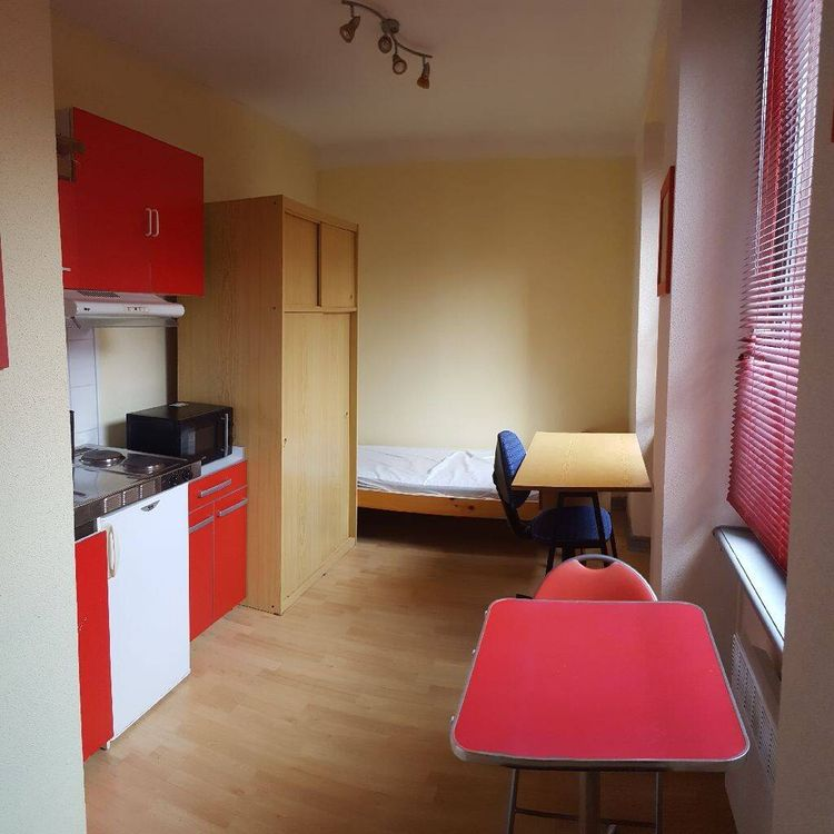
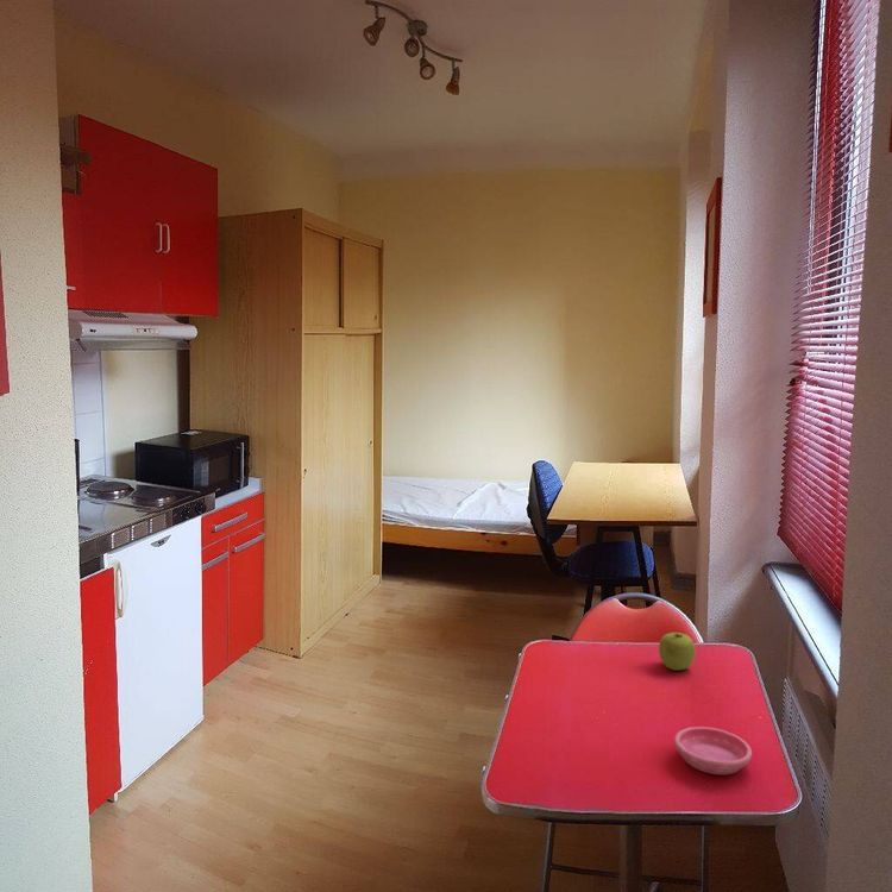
+ fruit (677, 649)
+ saucer (711, 752)
